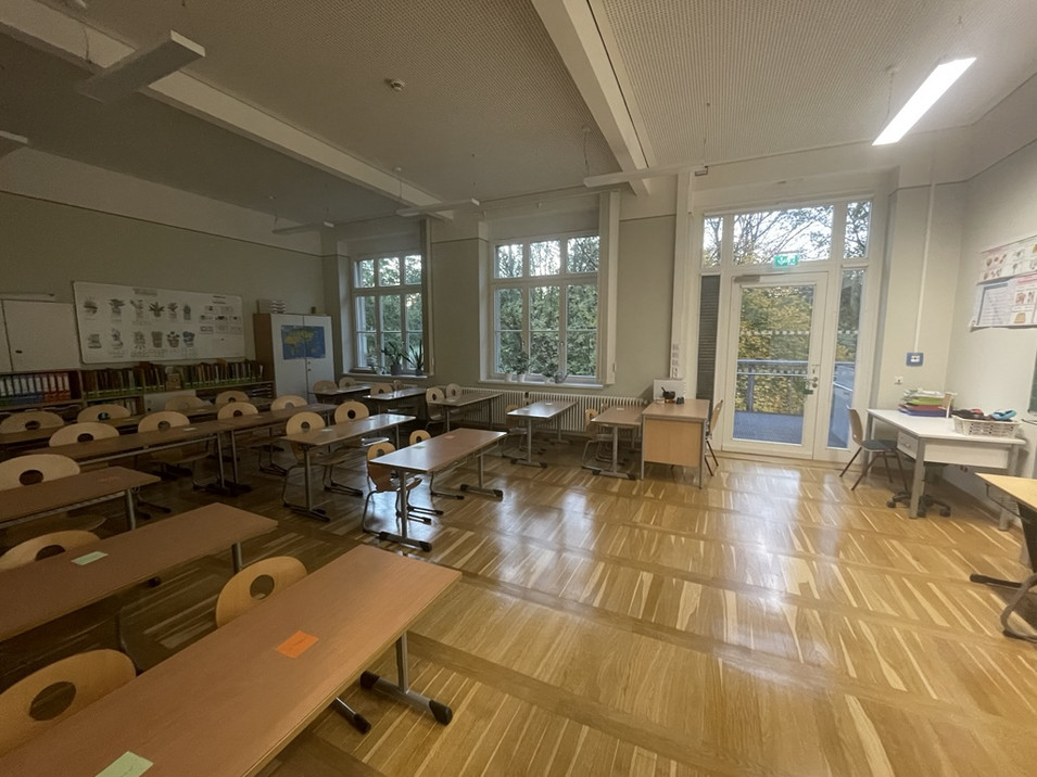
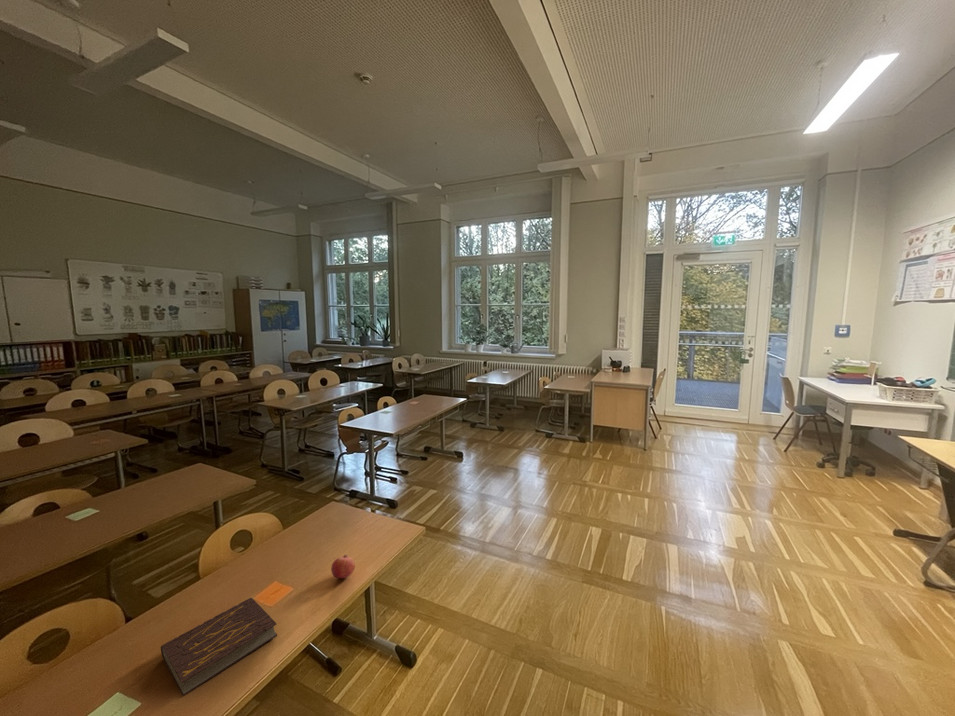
+ pomegranate (343, 567)
+ book (220, 639)
